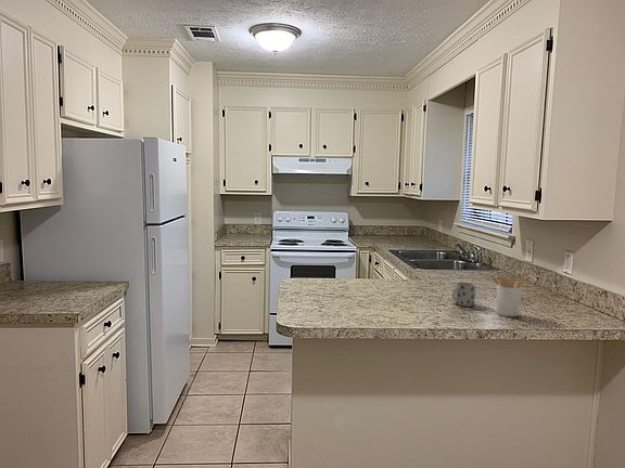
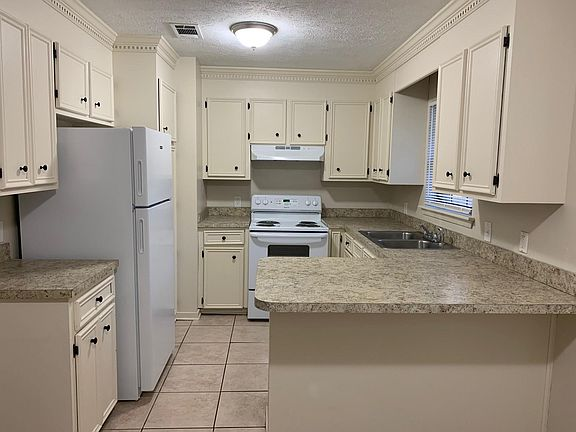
- utensil holder (507, 294)
- mug (462, 294)
